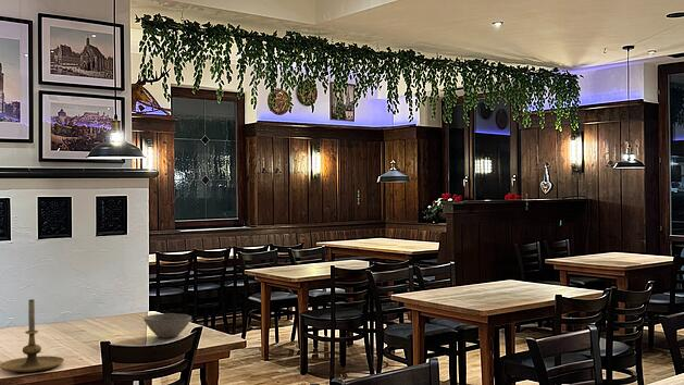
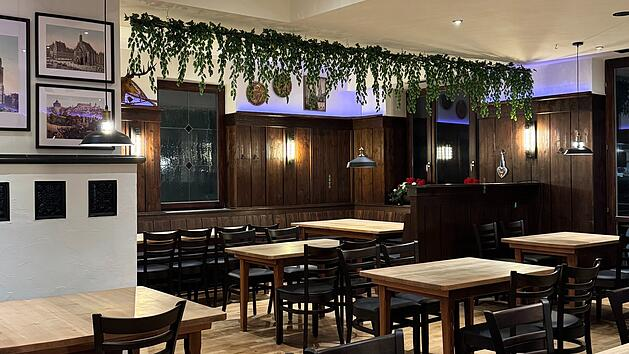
- bowl (167, 326)
- candle holder (32, 332)
